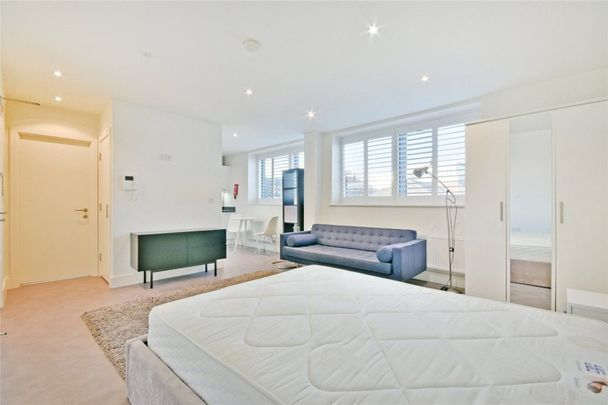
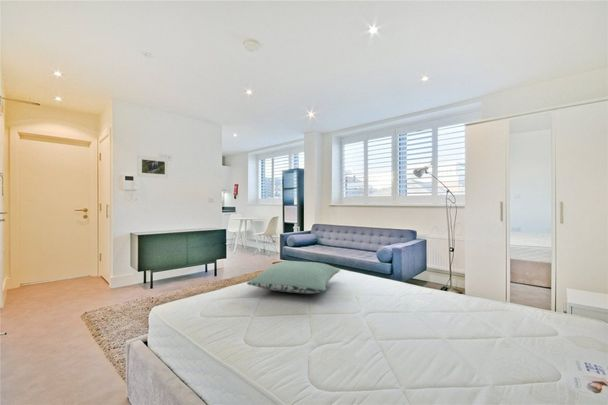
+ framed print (153, 167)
+ pillow (297, 275)
